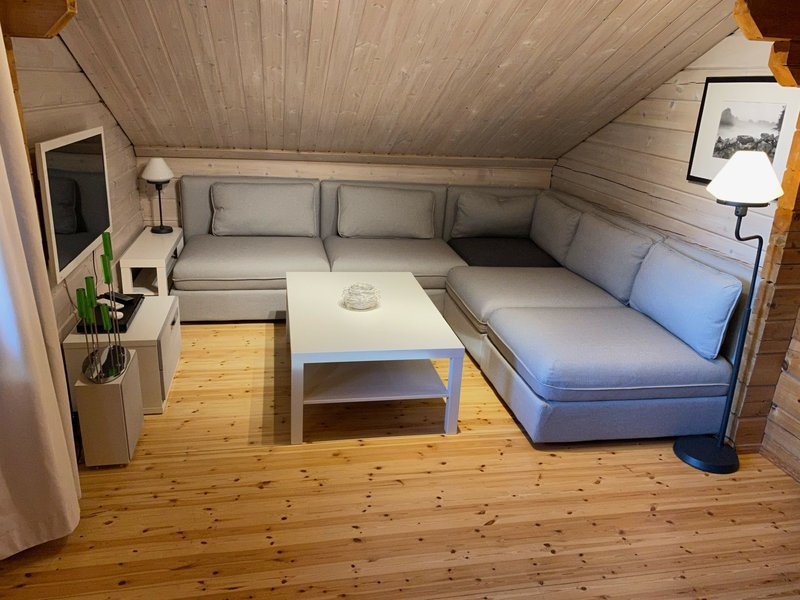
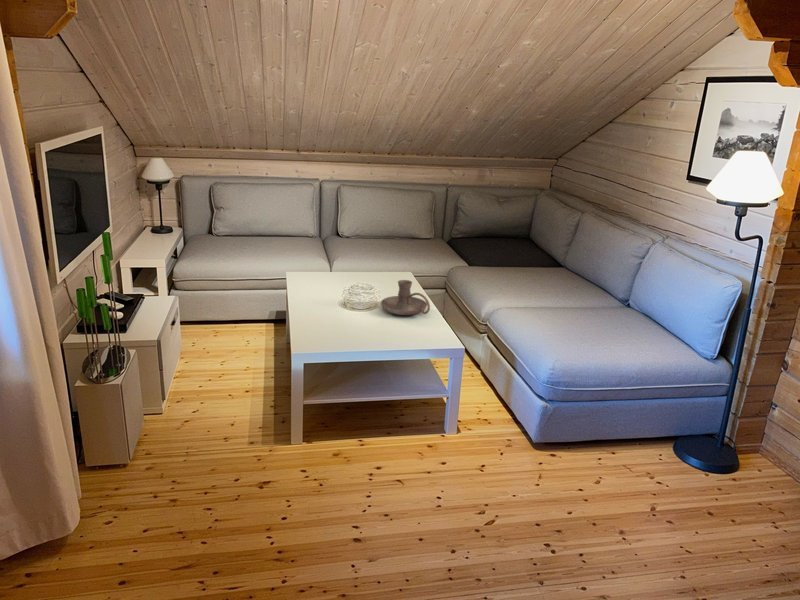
+ candle holder (408, 297)
